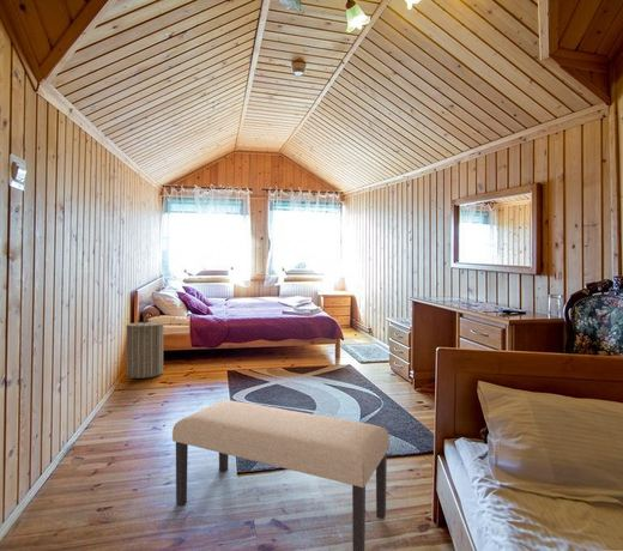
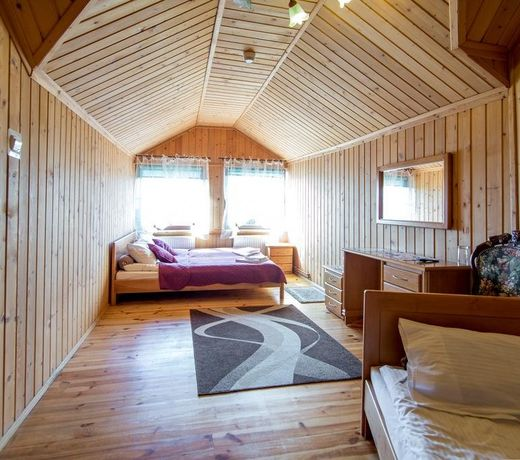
- laundry hamper (145, 344)
- bench (278, 465)
